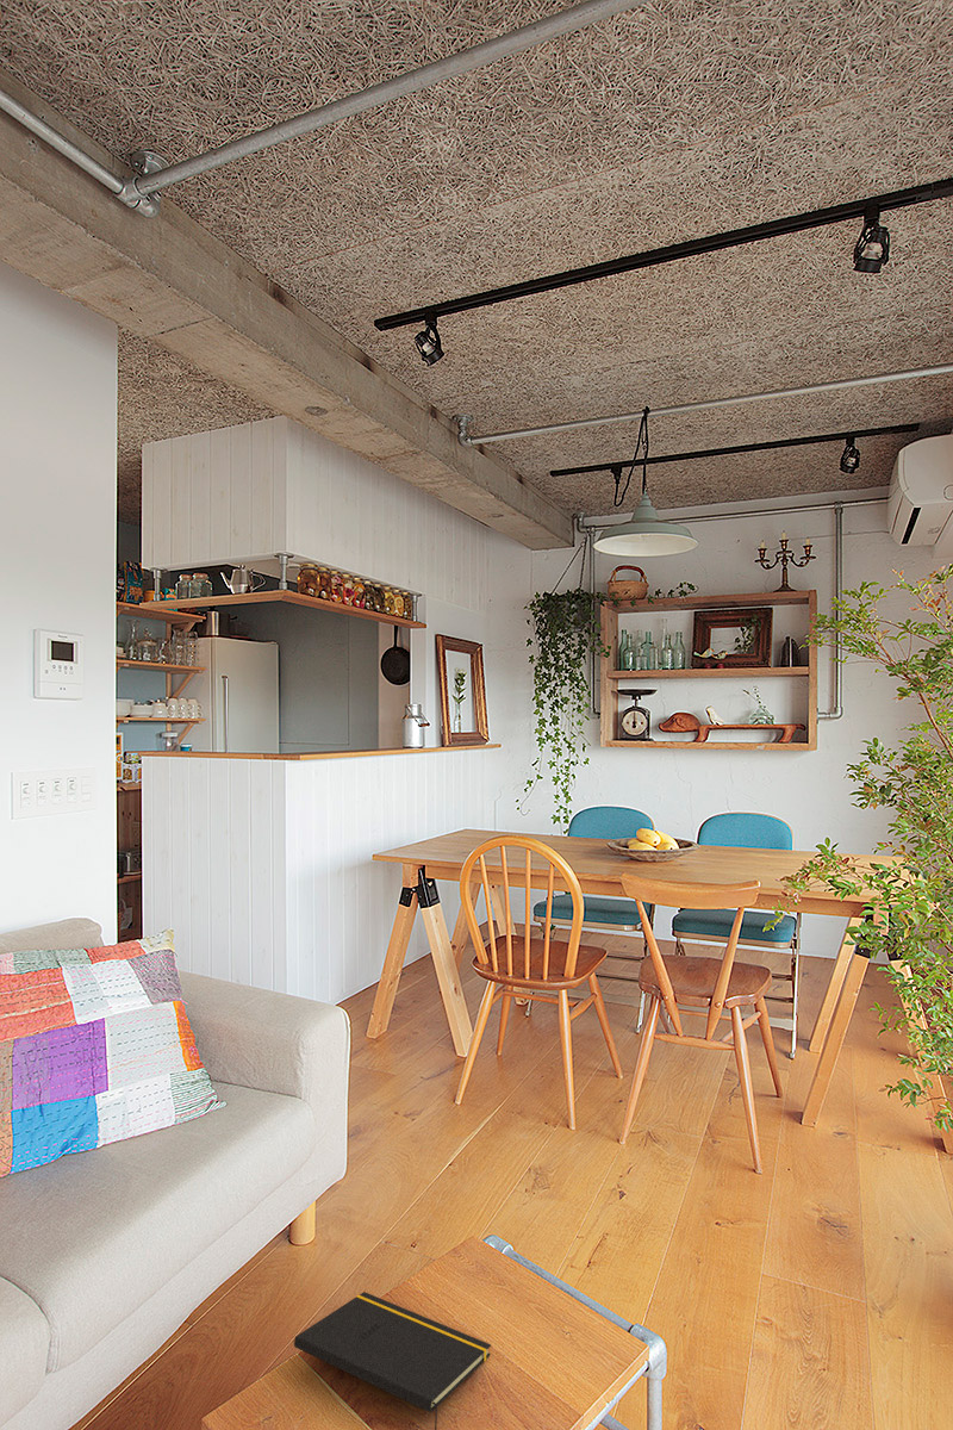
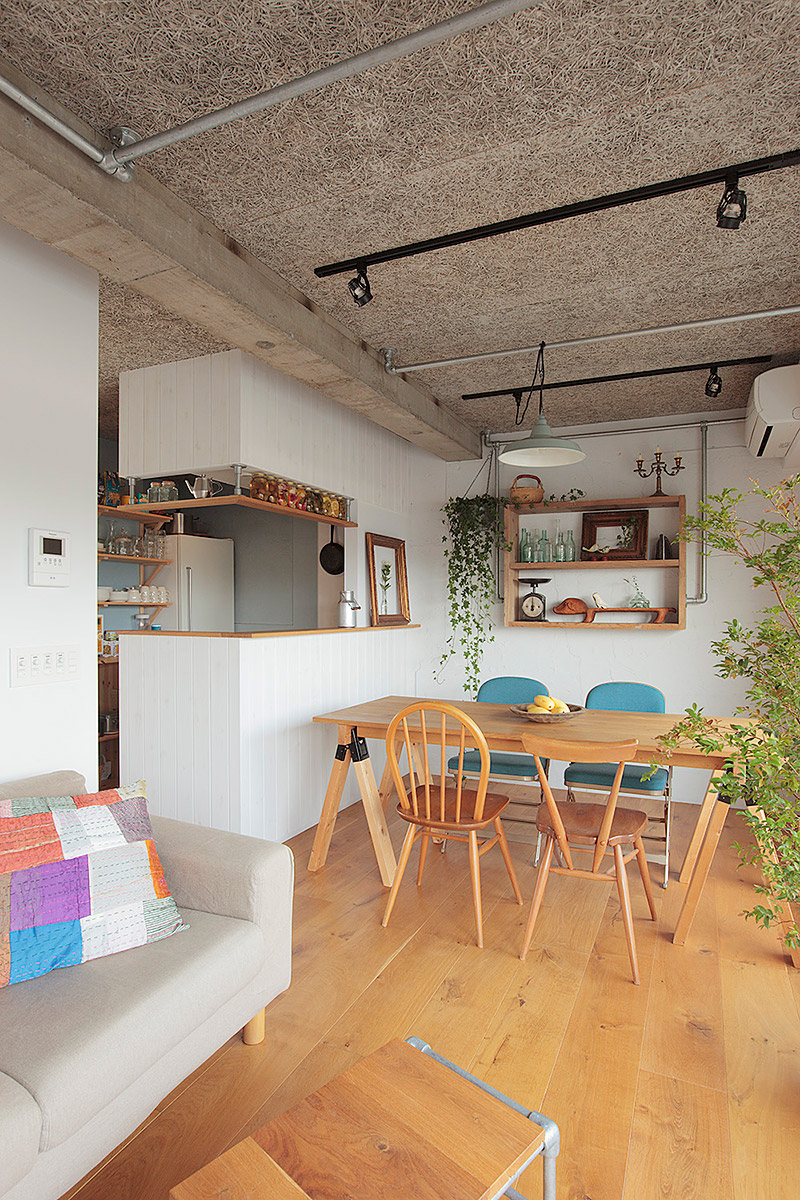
- notepad (393, 1345)
